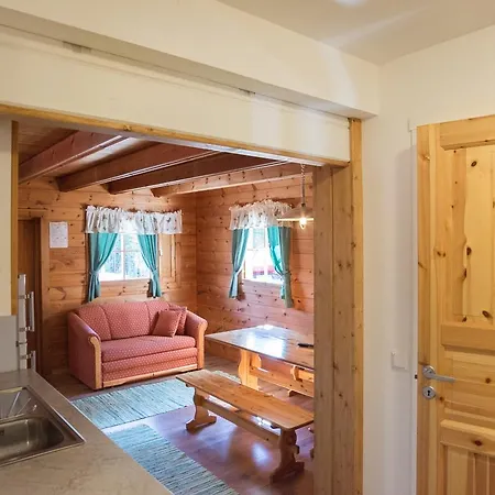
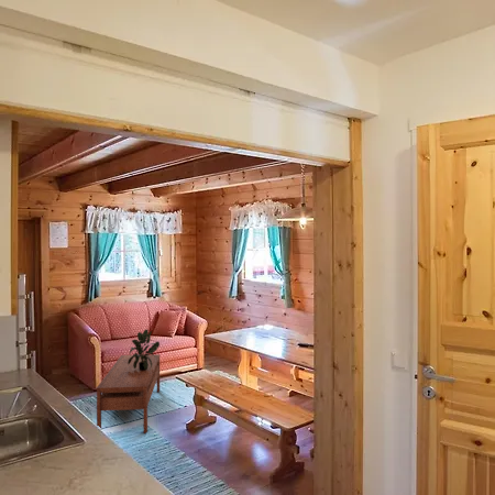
+ potted plant (140, 350)
+ coffee table (132, 389)
